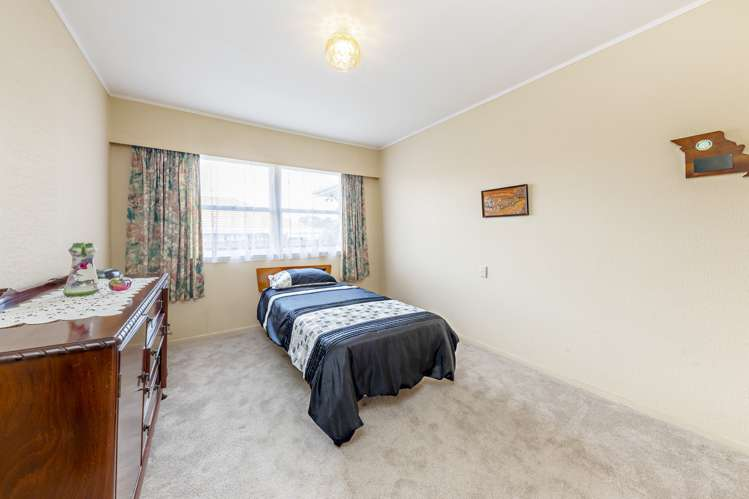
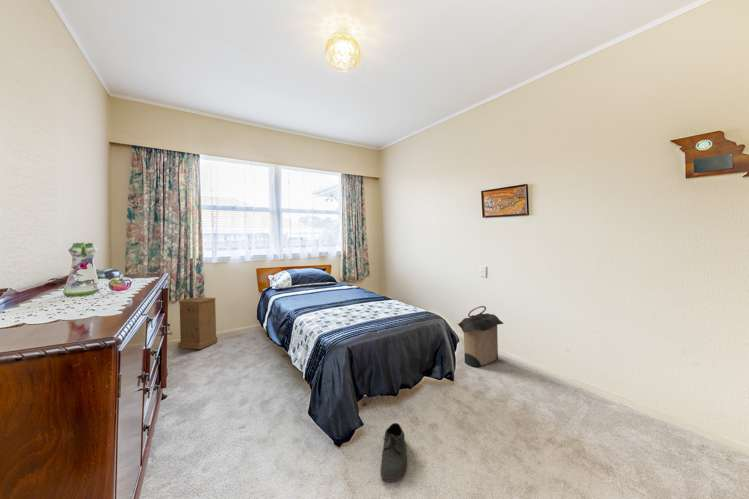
+ shoe (394, 448)
+ laundry hamper (480, 331)
+ nightstand (197, 322)
